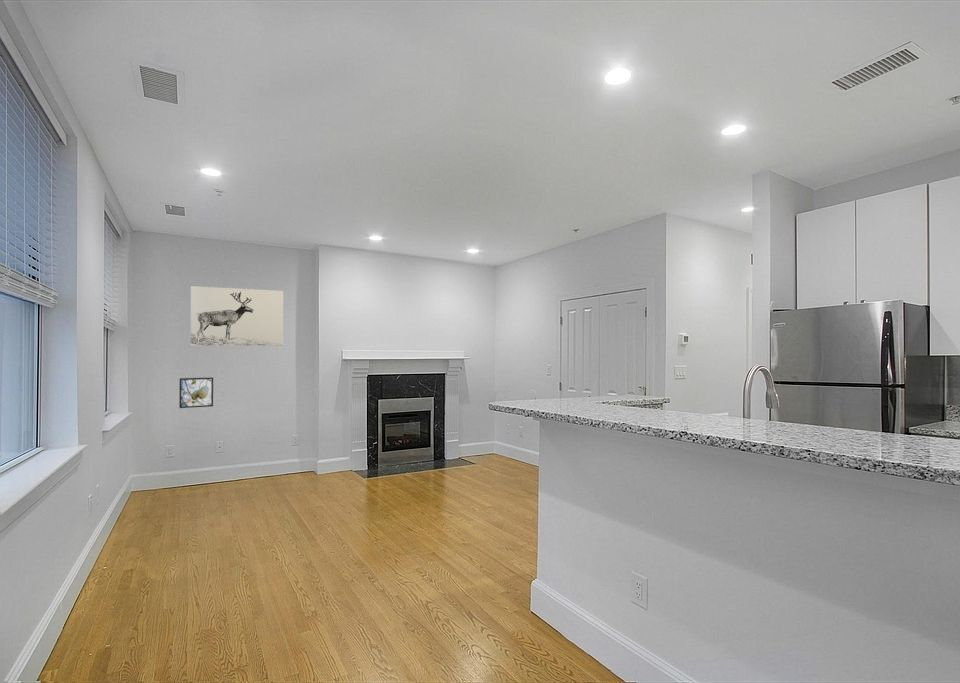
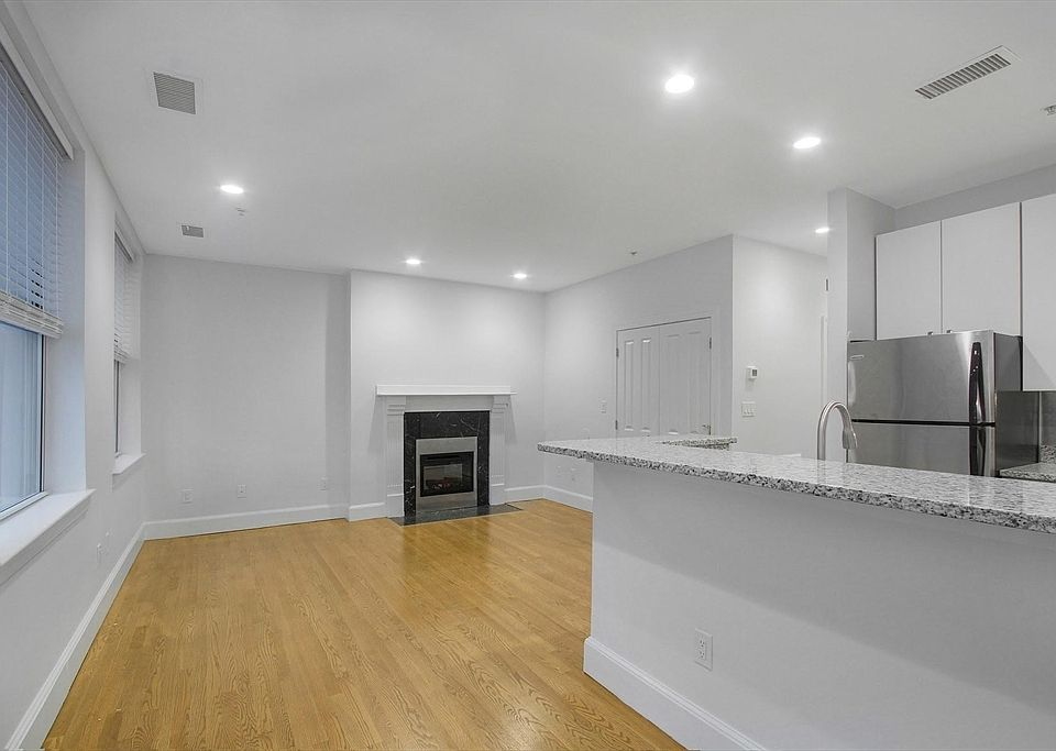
- wall art (238, 317)
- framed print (196, 392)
